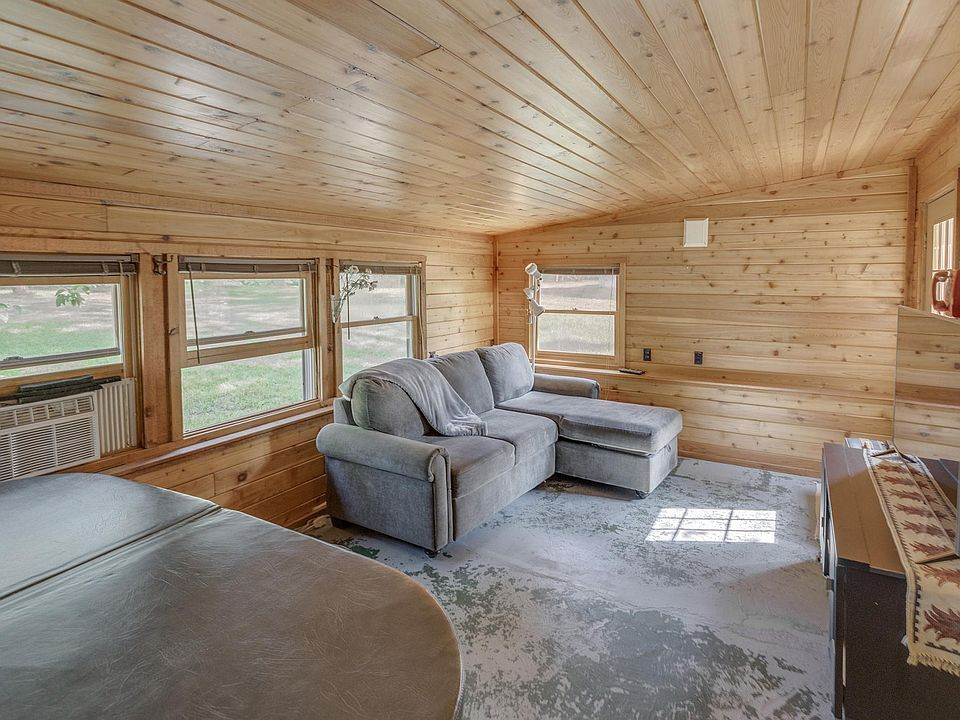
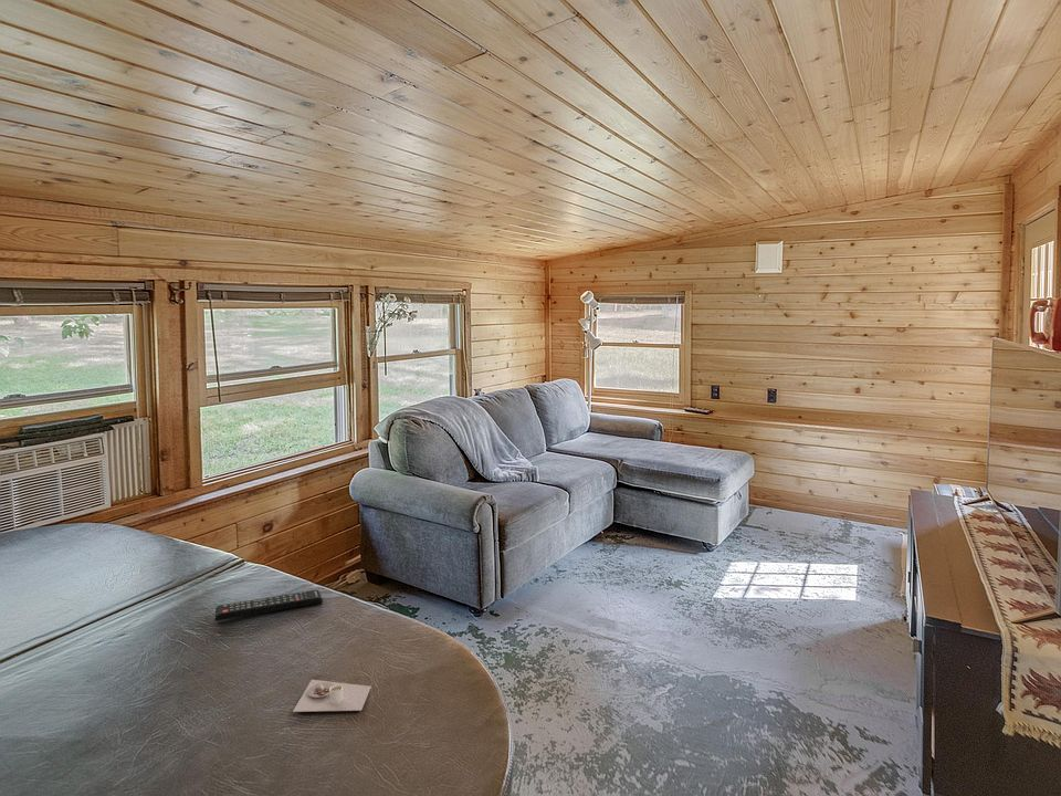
+ remote control (270, 605)
+ cocoa (336, 685)
